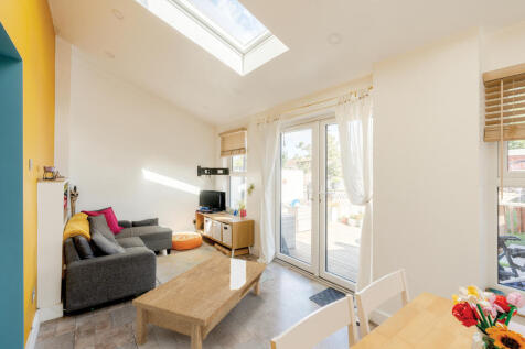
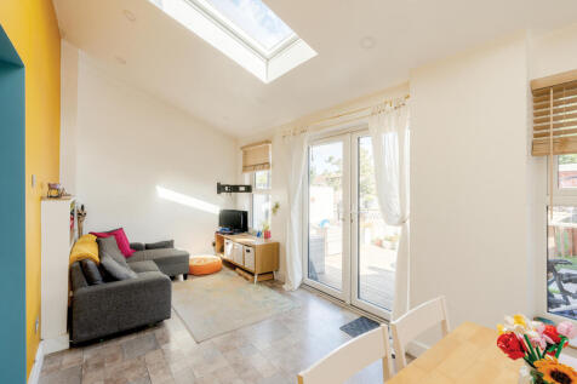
- coffee table (211, 296)
